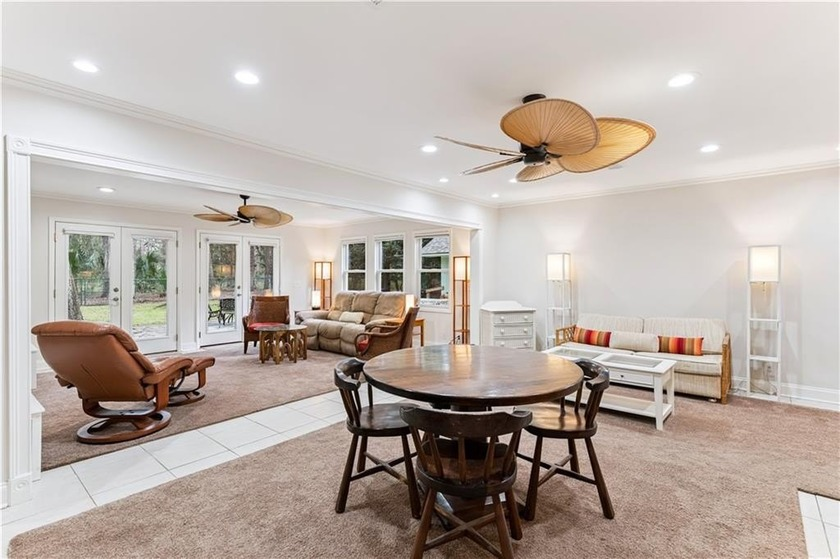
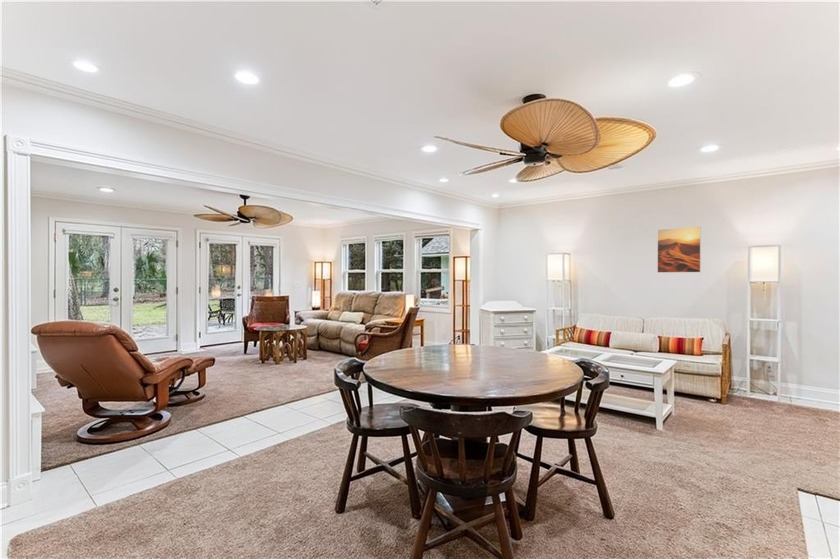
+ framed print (678, 250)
